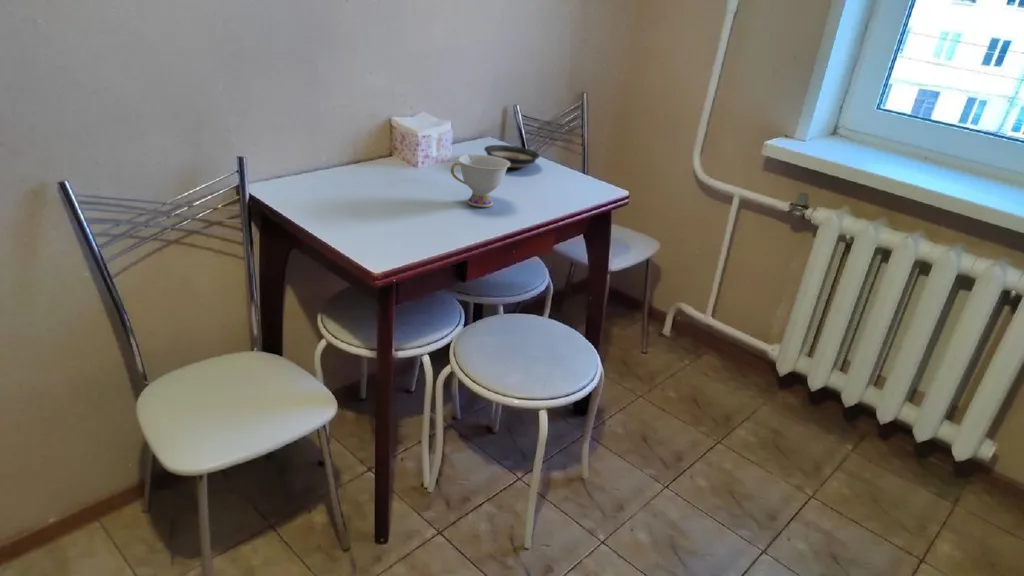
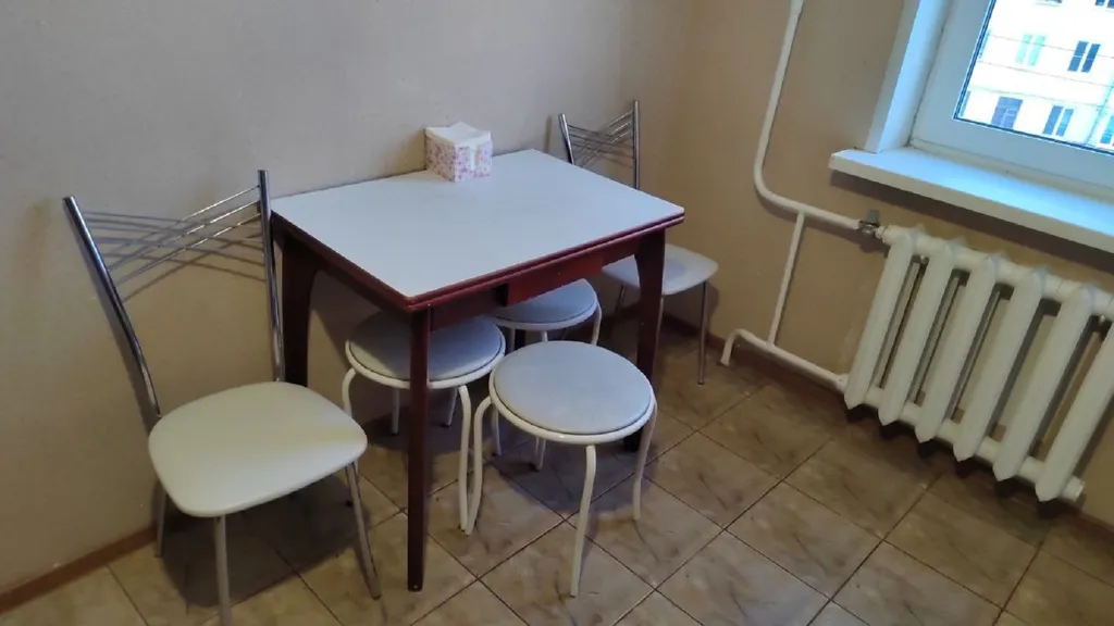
- teacup (478, 181)
- saucer (511, 158)
